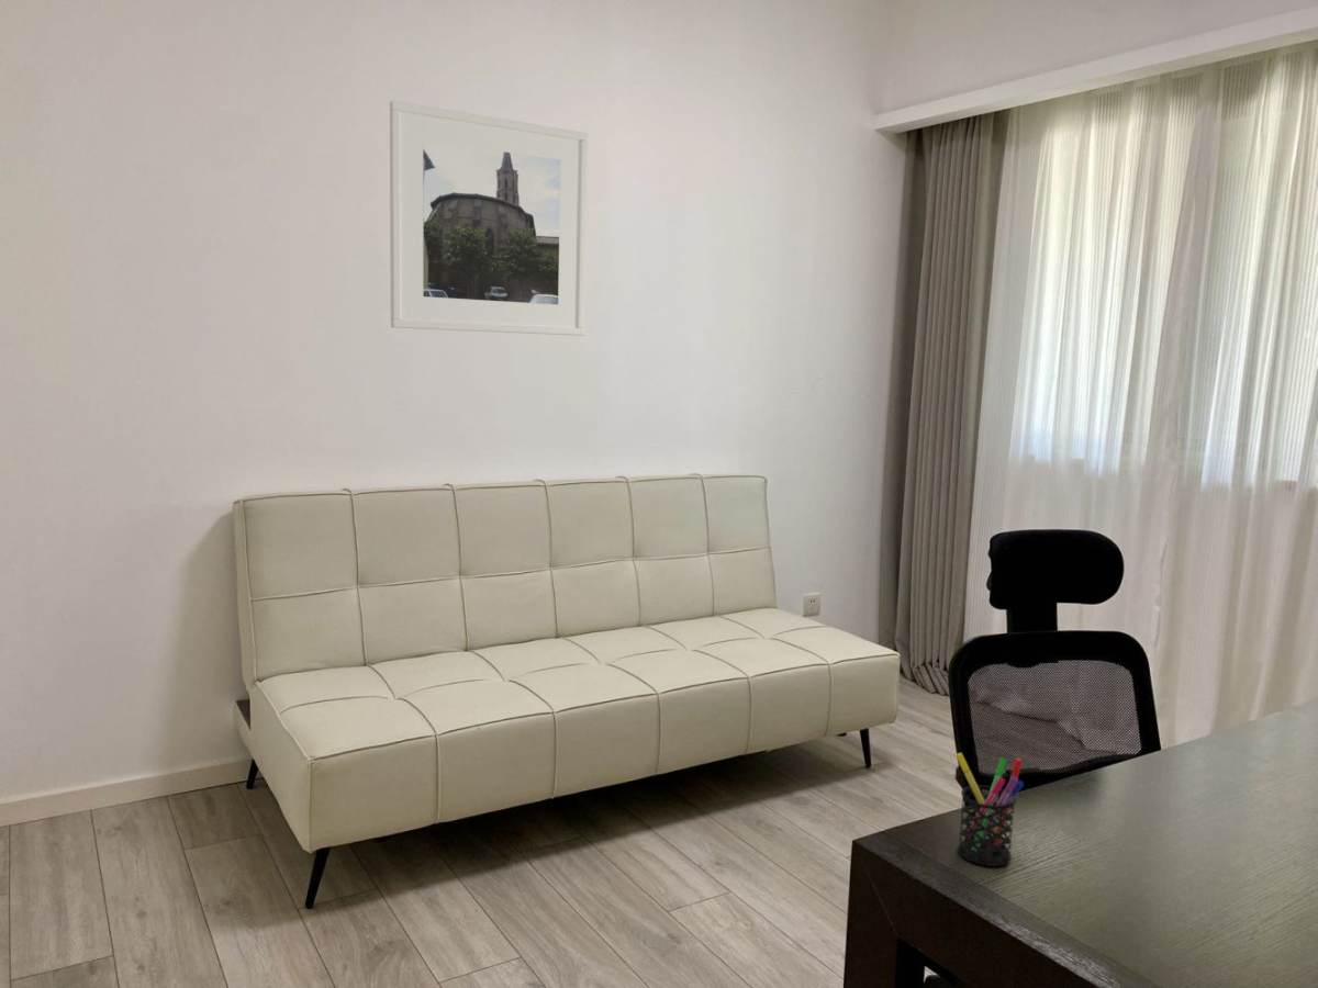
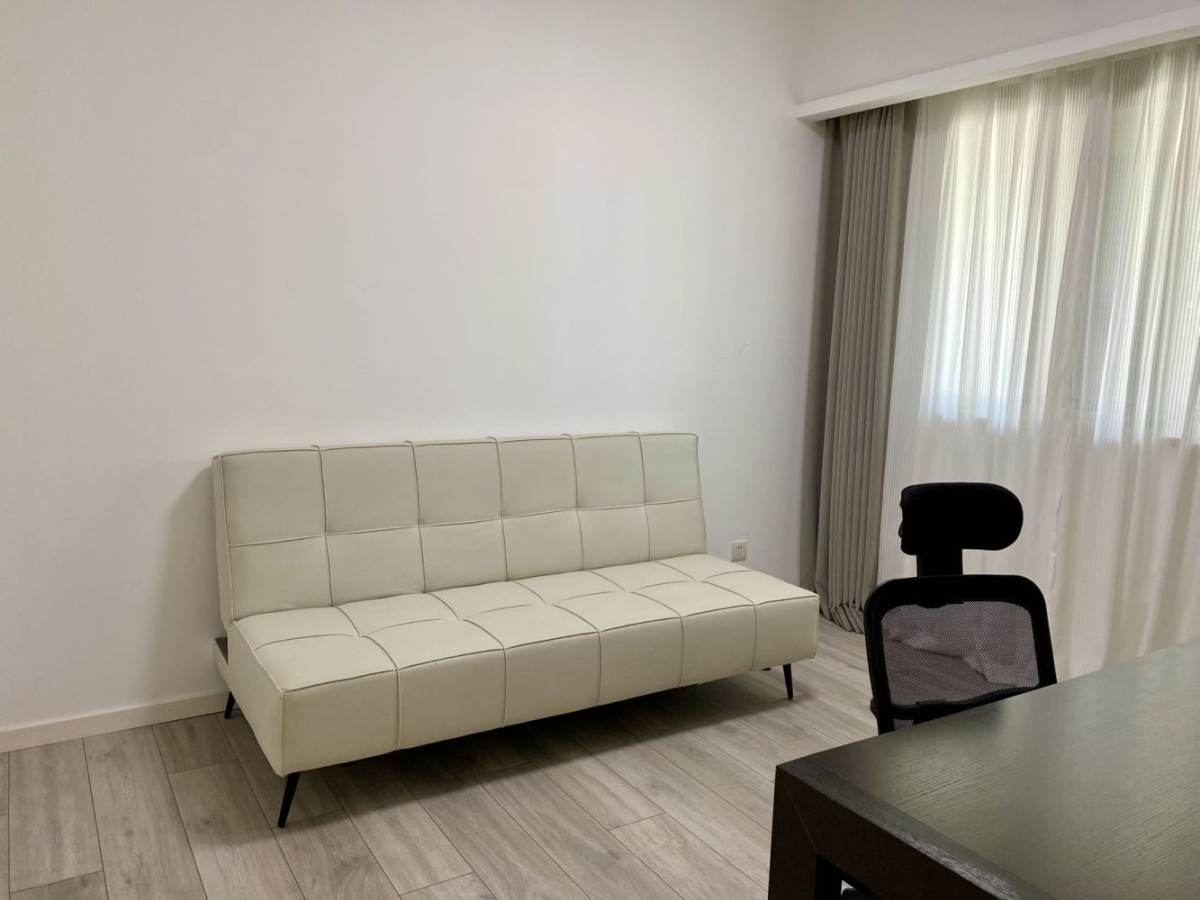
- pen holder (993, 801)
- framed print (493, 226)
